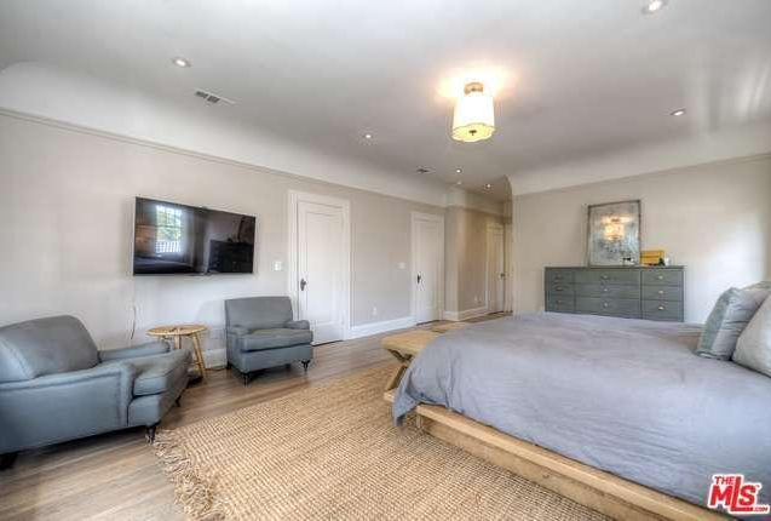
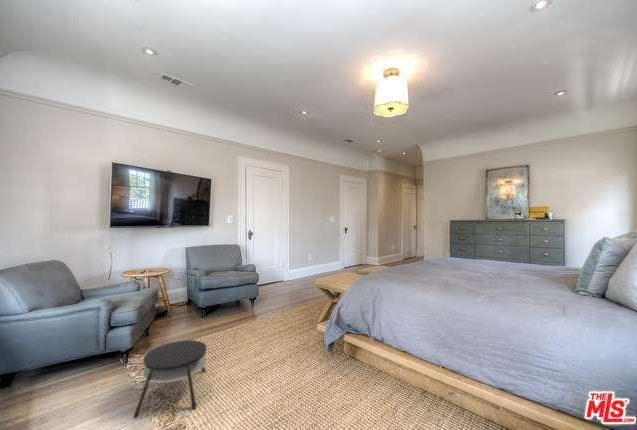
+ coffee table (176, 371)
